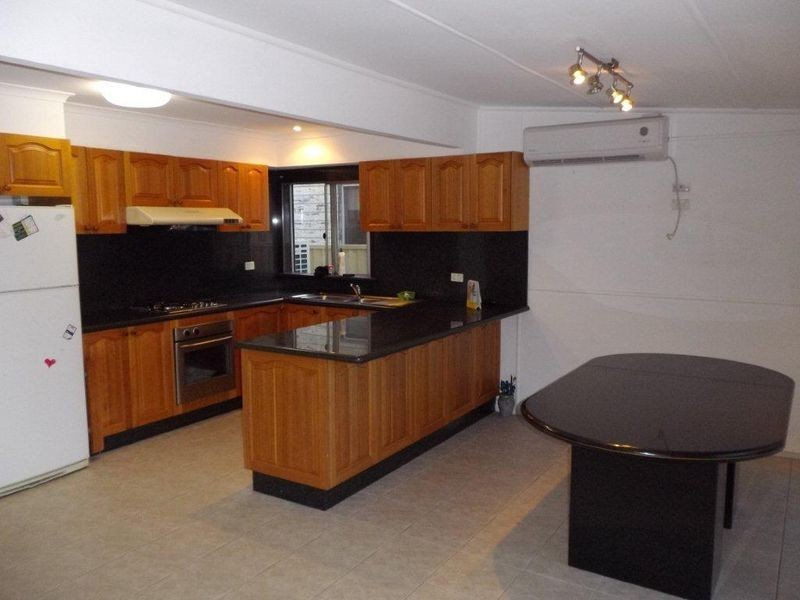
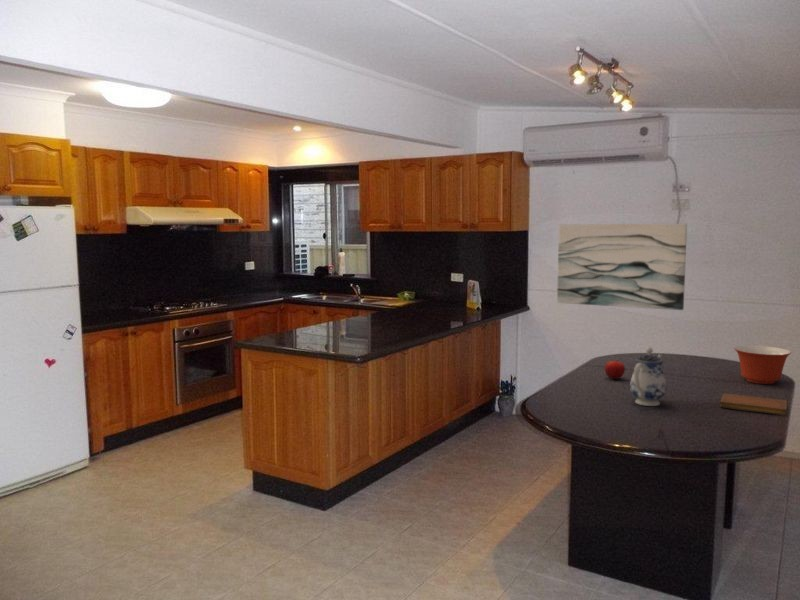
+ mixing bowl (761, 365)
+ fruit (614, 369)
+ wall art (618, 265)
+ notebook (753, 403)
+ teapot (648, 375)
